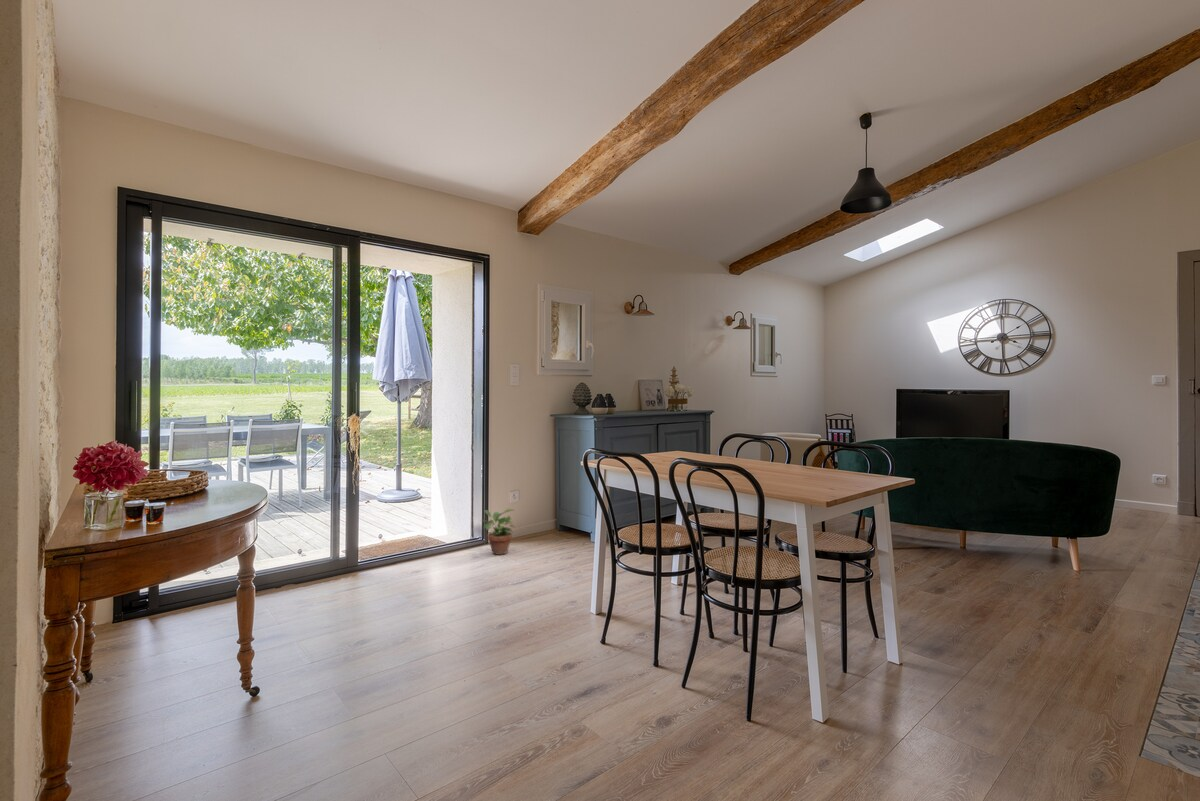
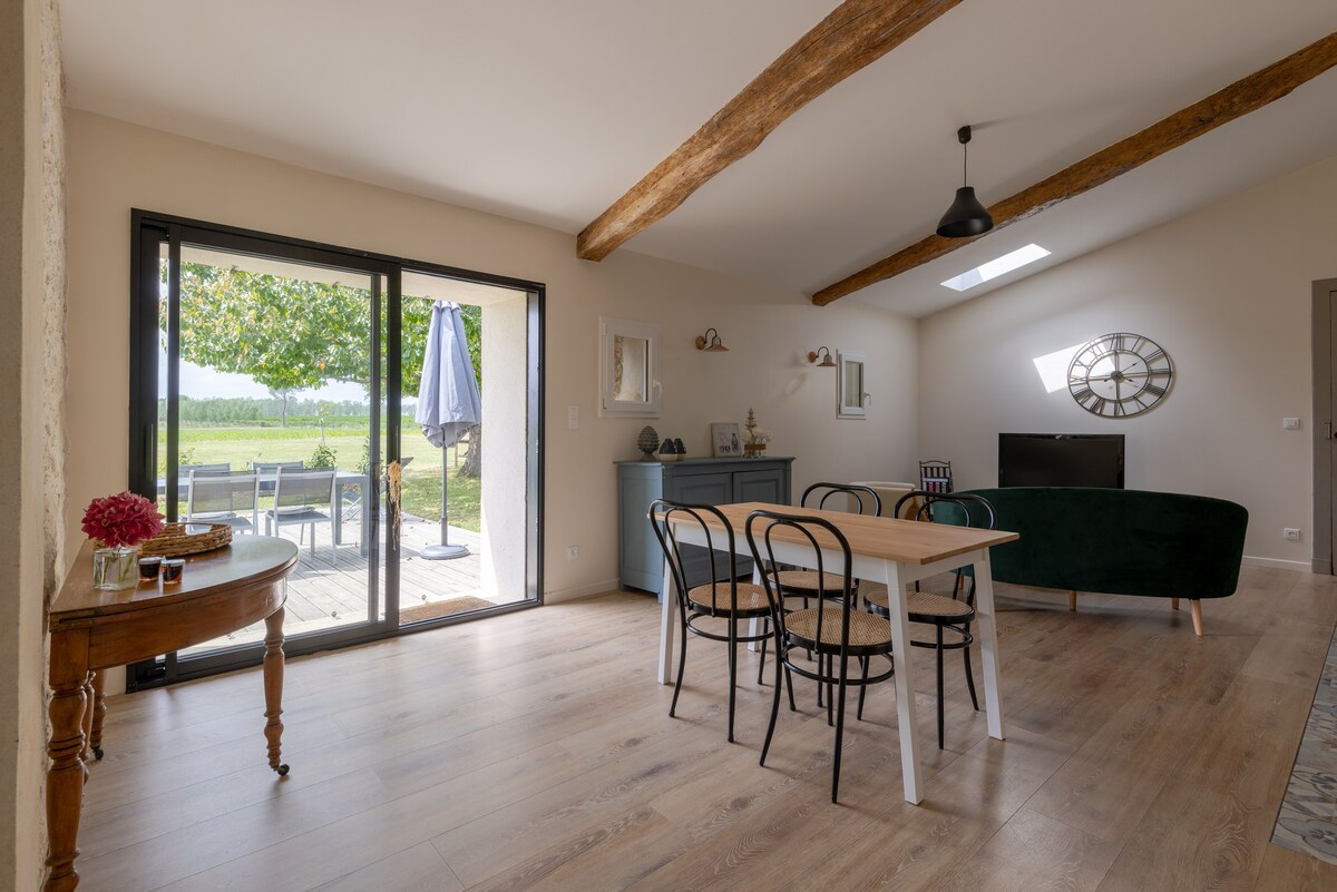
- potted plant (495, 530)
